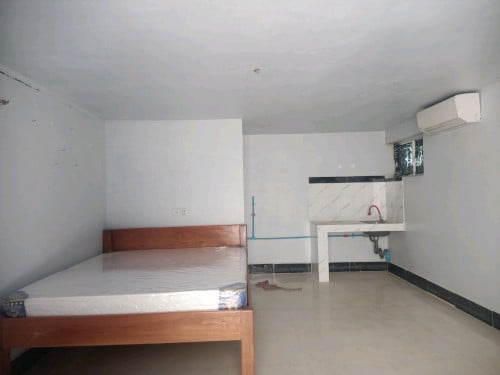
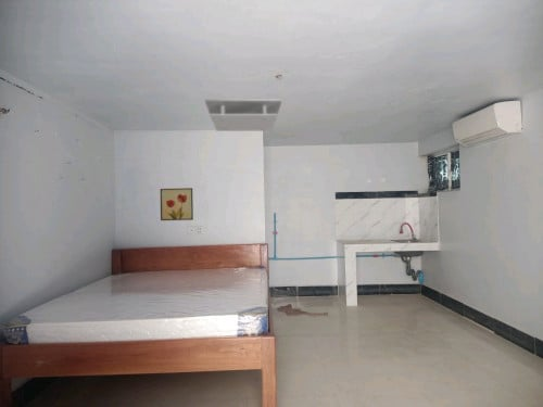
+ wall art (176, 204)
+ ceiling light (243, 116)
